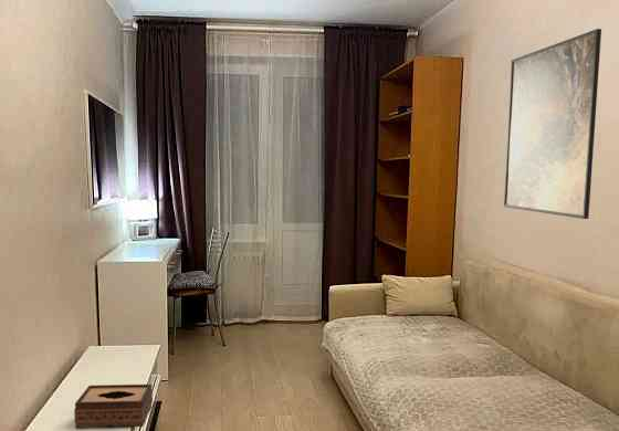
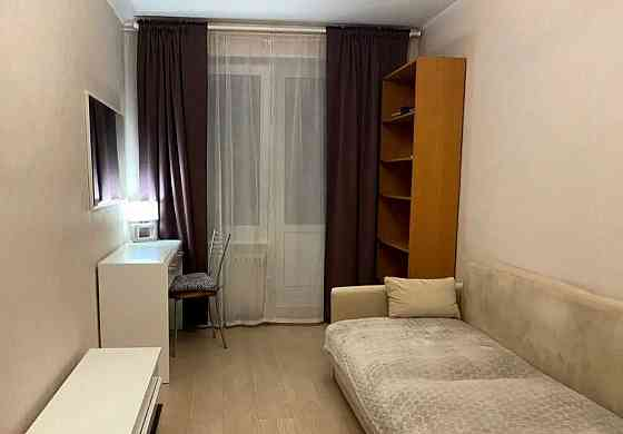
- tissue box (115, 404)
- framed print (545, 130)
